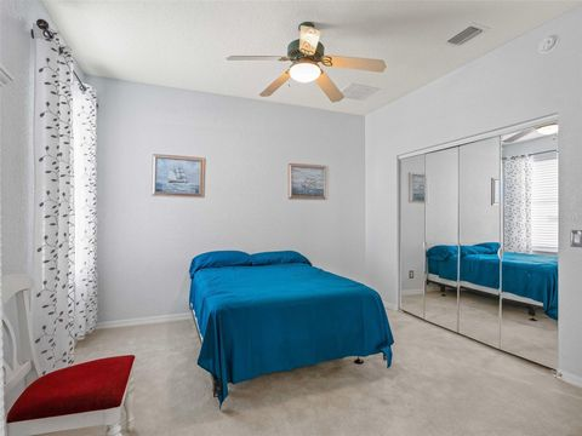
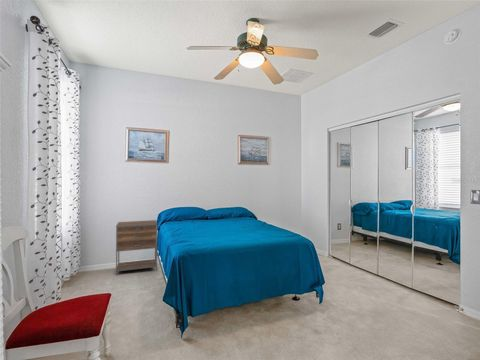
+ nightstand (137, 246)
